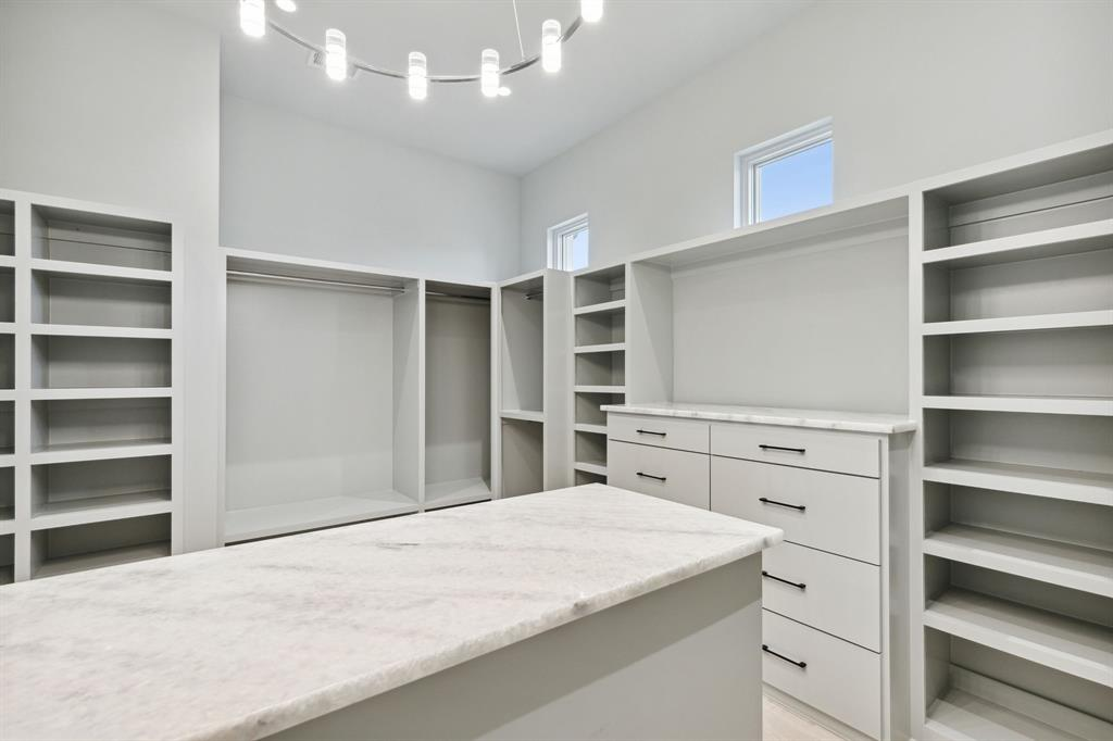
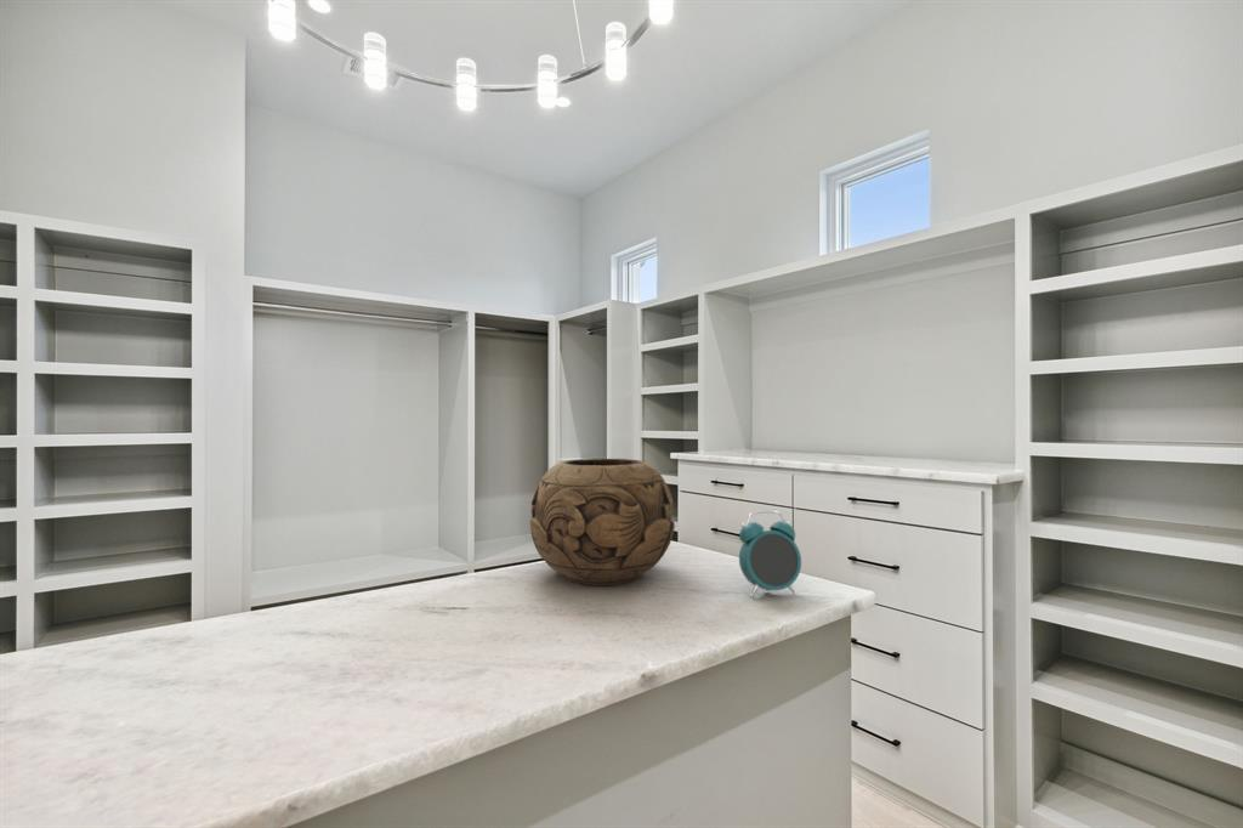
+ decorative bowl (602, 517)
+ alarm clock (768, 552)
